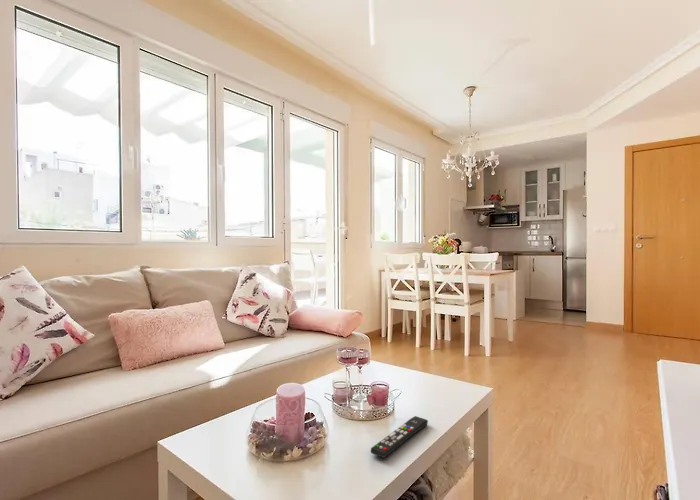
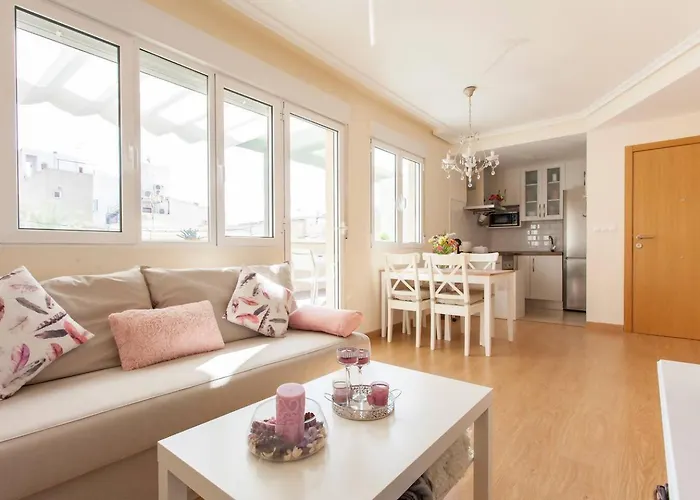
- remote control (401, 435)
